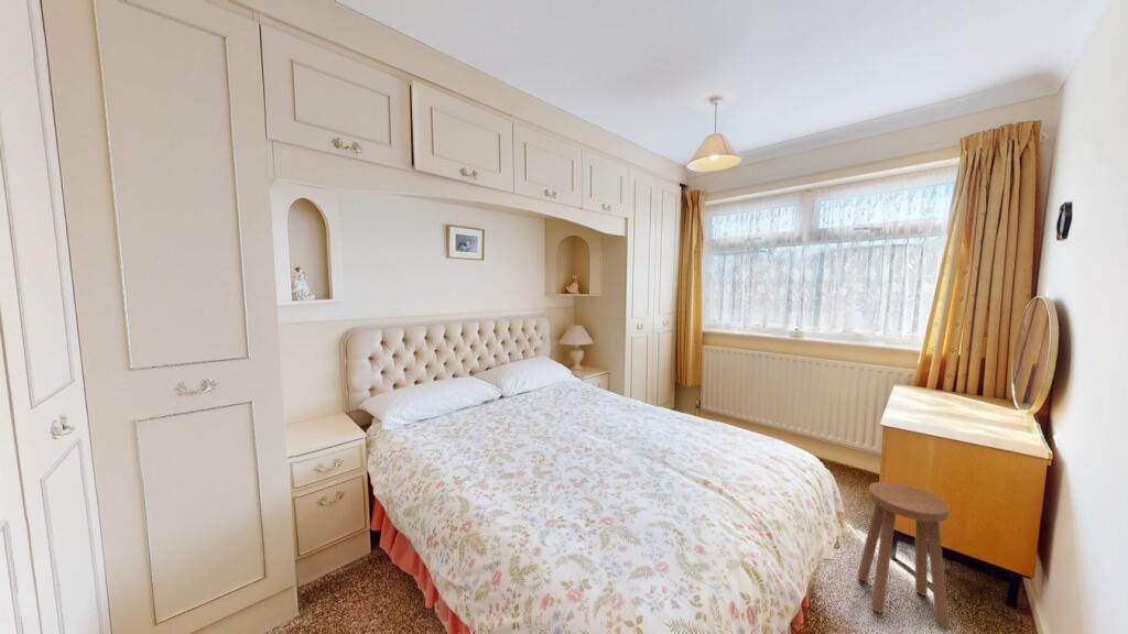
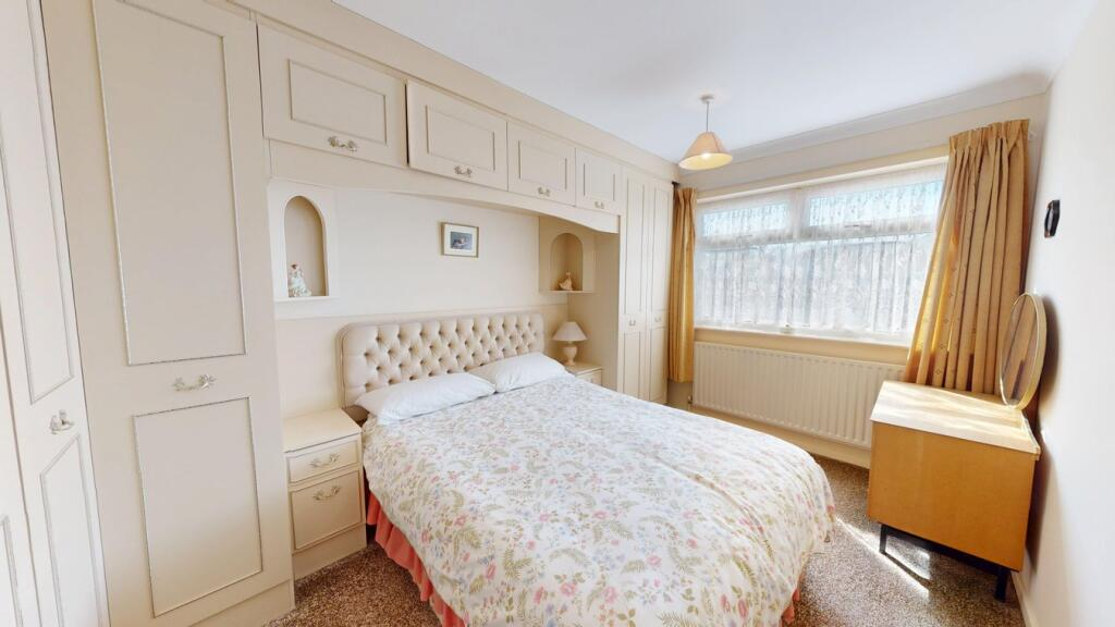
- stool (891, 546)
